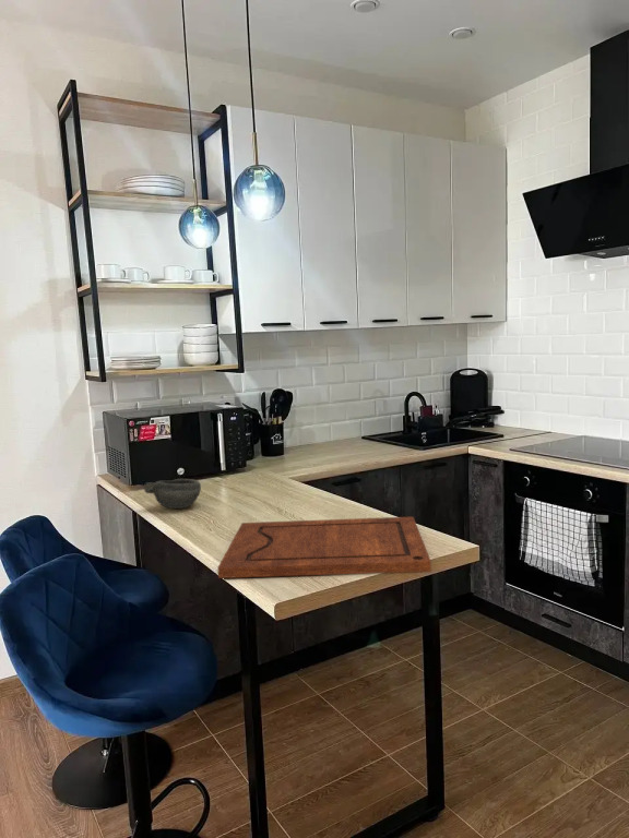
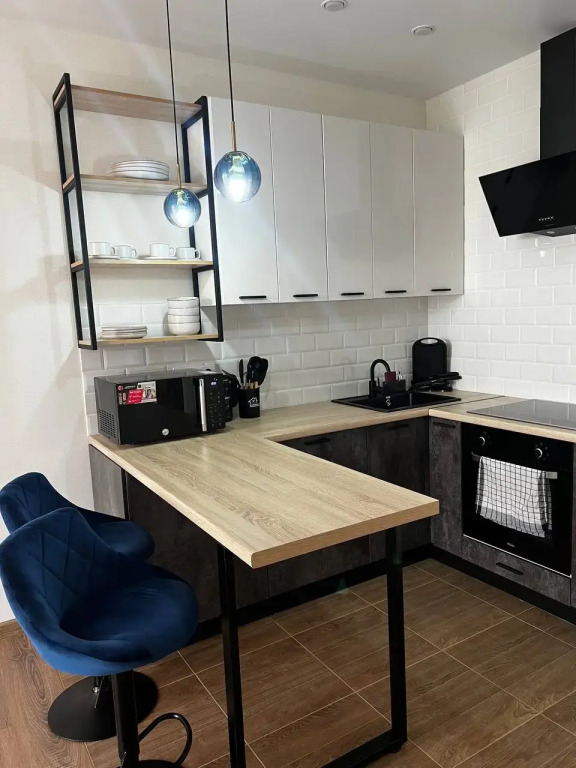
- bowl (174, 493)
- cutting board (325, 543)
